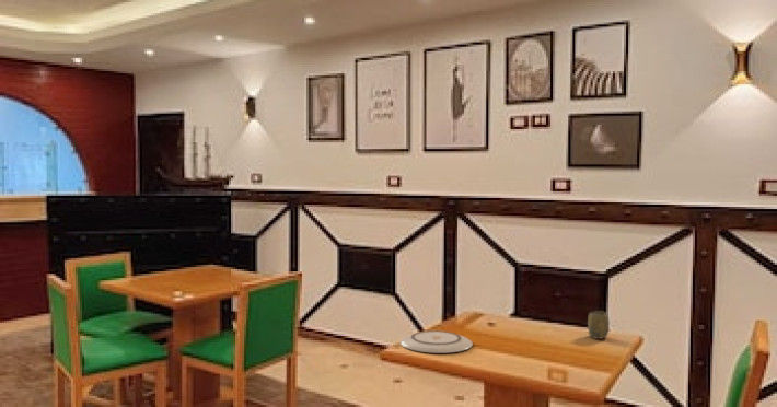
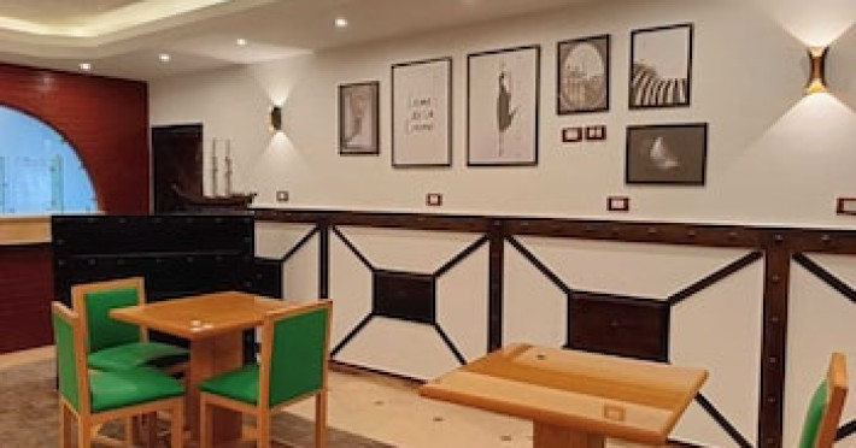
- plate (436, 339)
- cup (598, 324)
